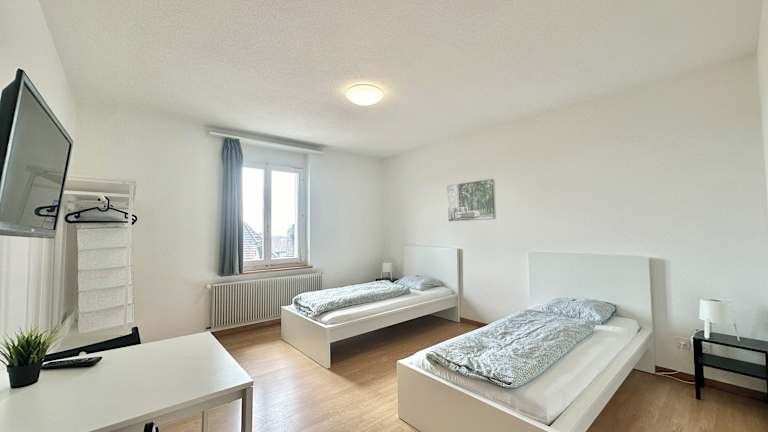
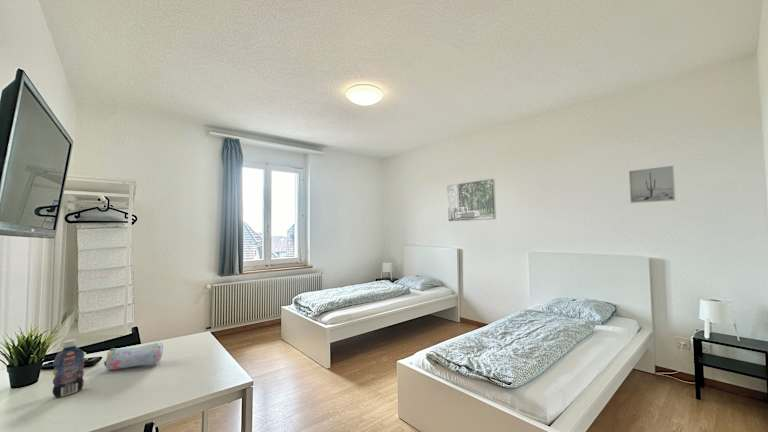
+ pencil case (135, 355)
+ bottle (69, 366)
+ wall art (651, 185)
